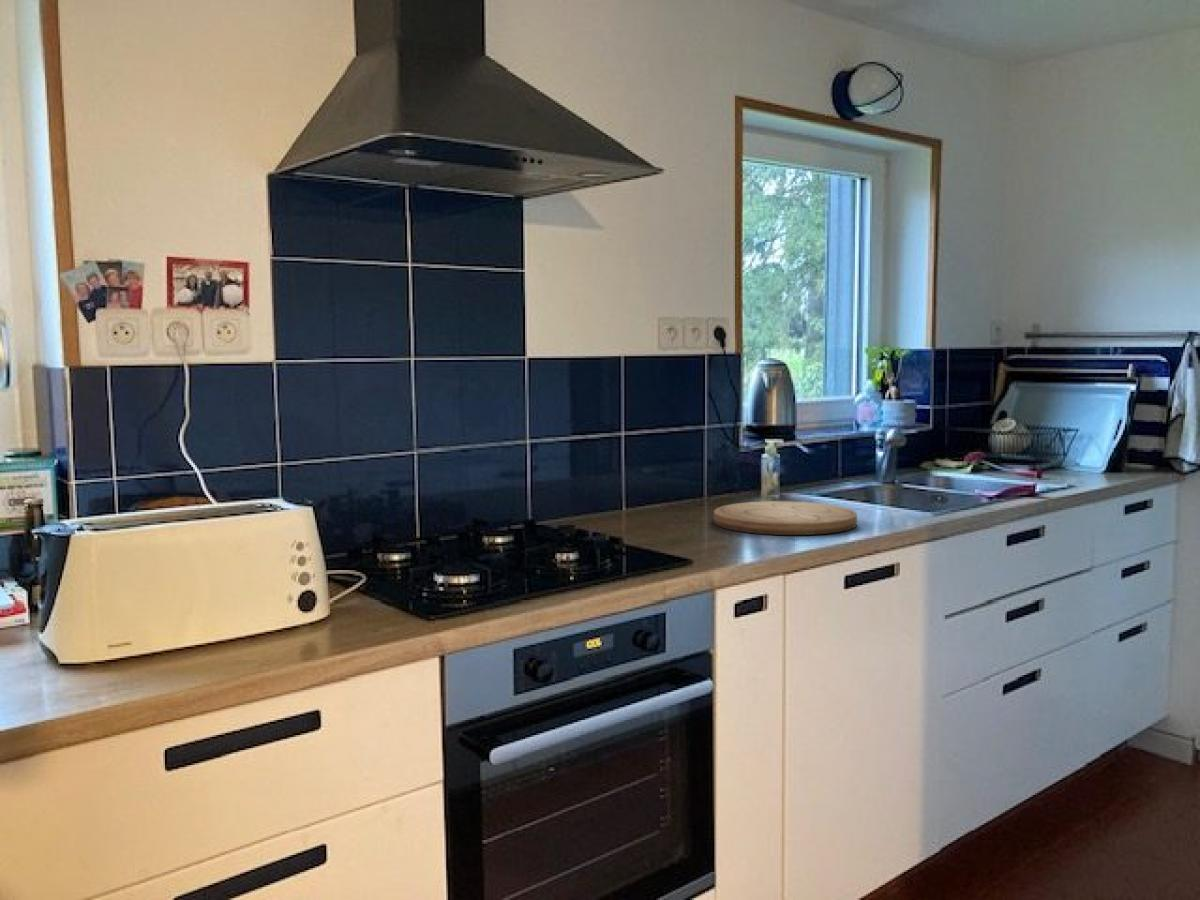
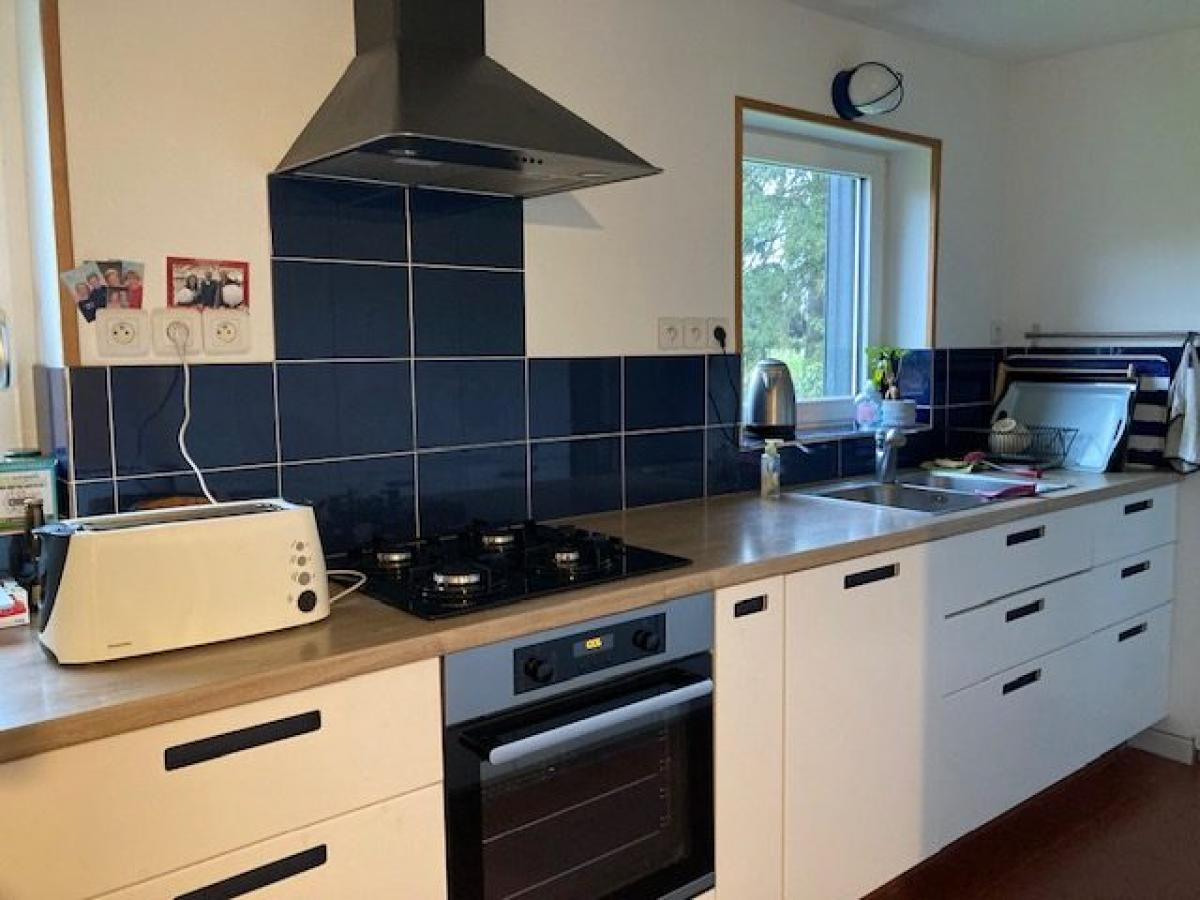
- cutting board (784, 517)
